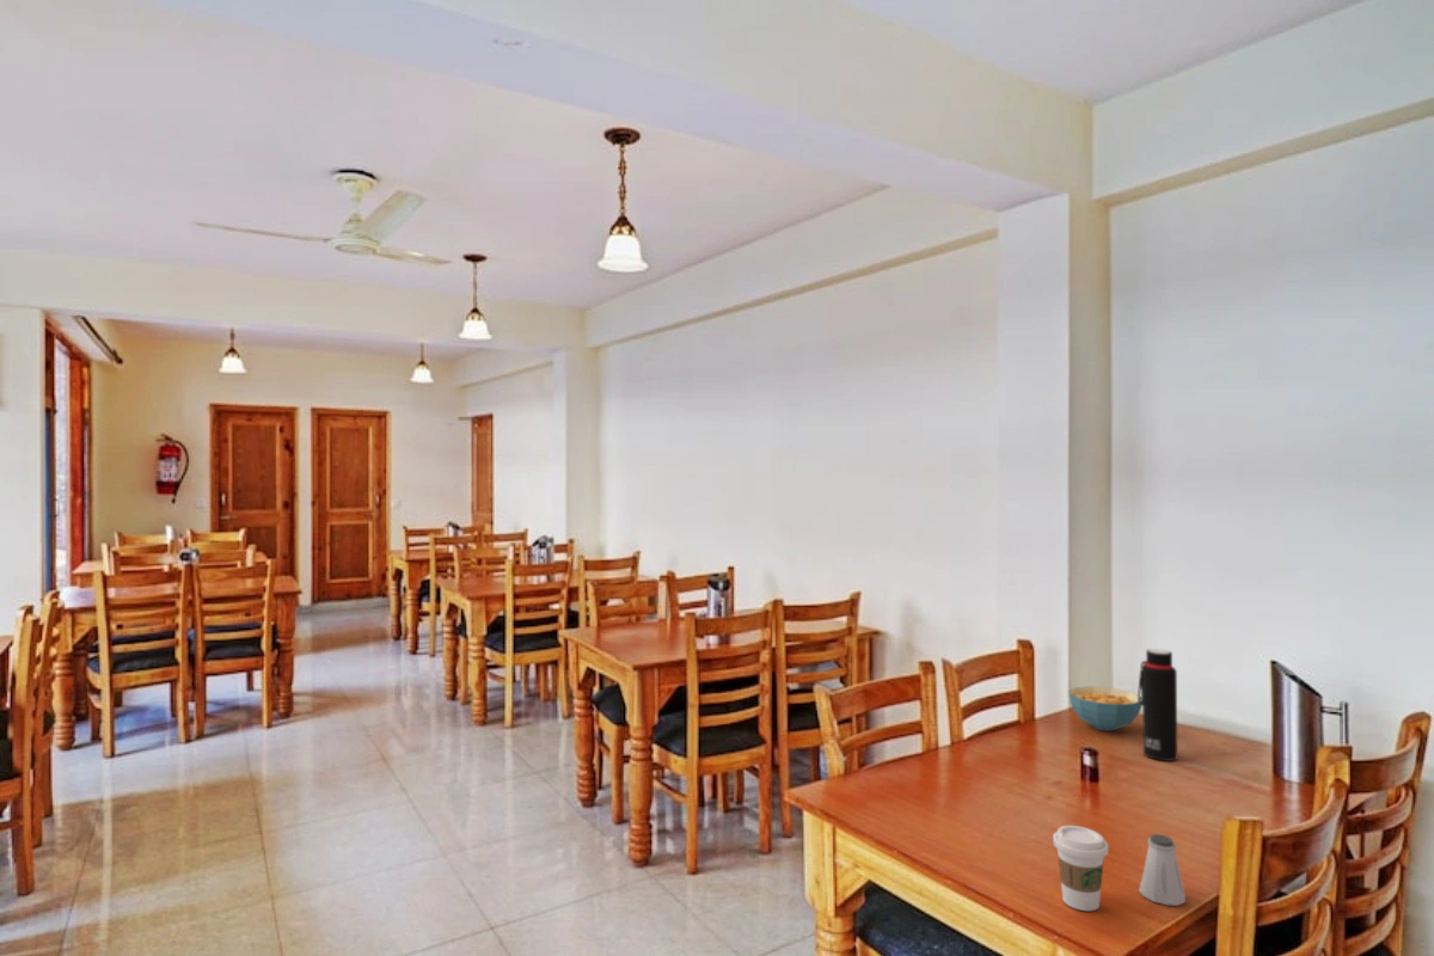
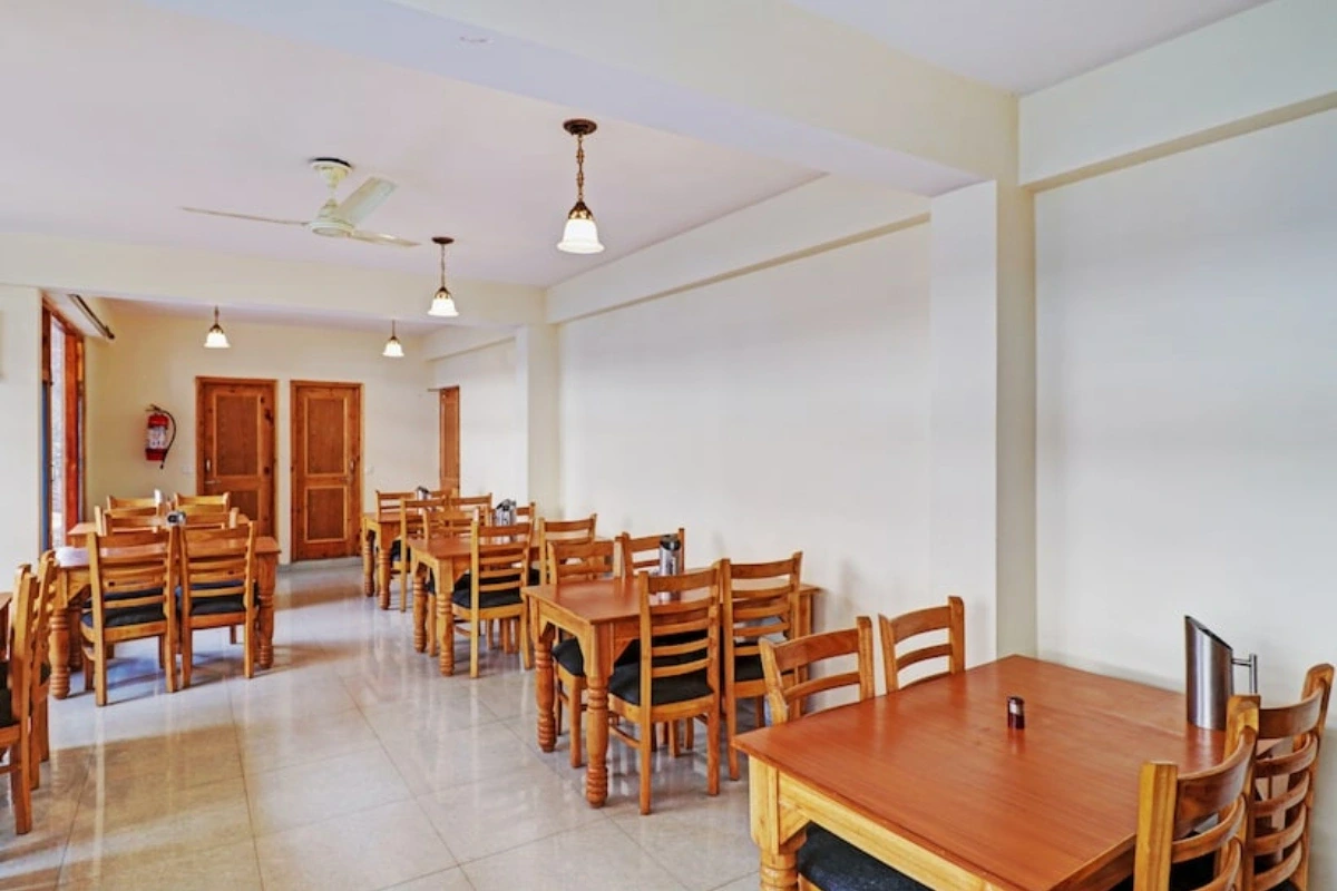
- coffee cup (1080, 868)
- cereal bowl (1104, 711)
- saltshaker (1162, 866)
- water bottle (1157, 703)
